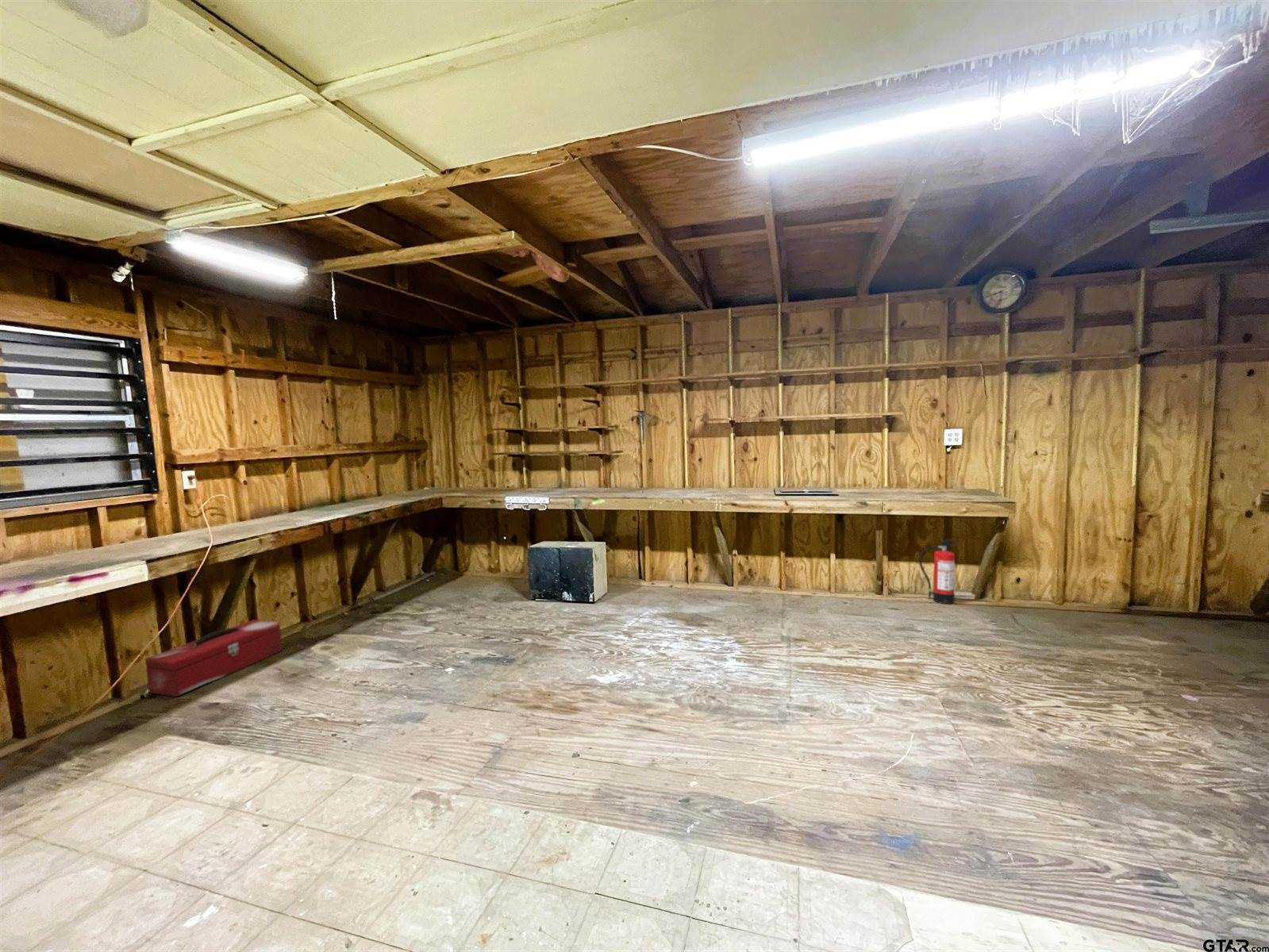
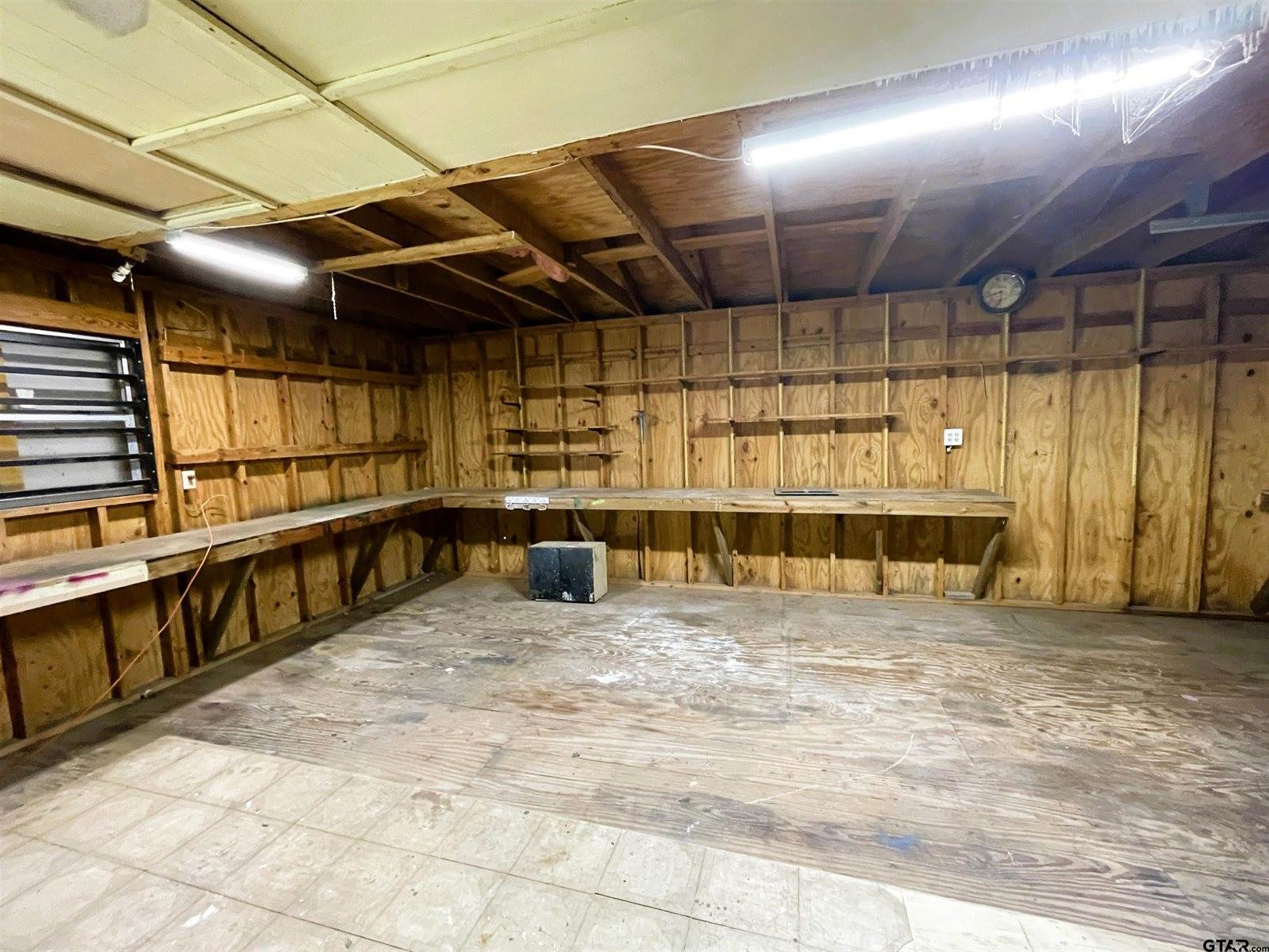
- toolbox (219, 651)
- fire extinguisher (939, 570)
